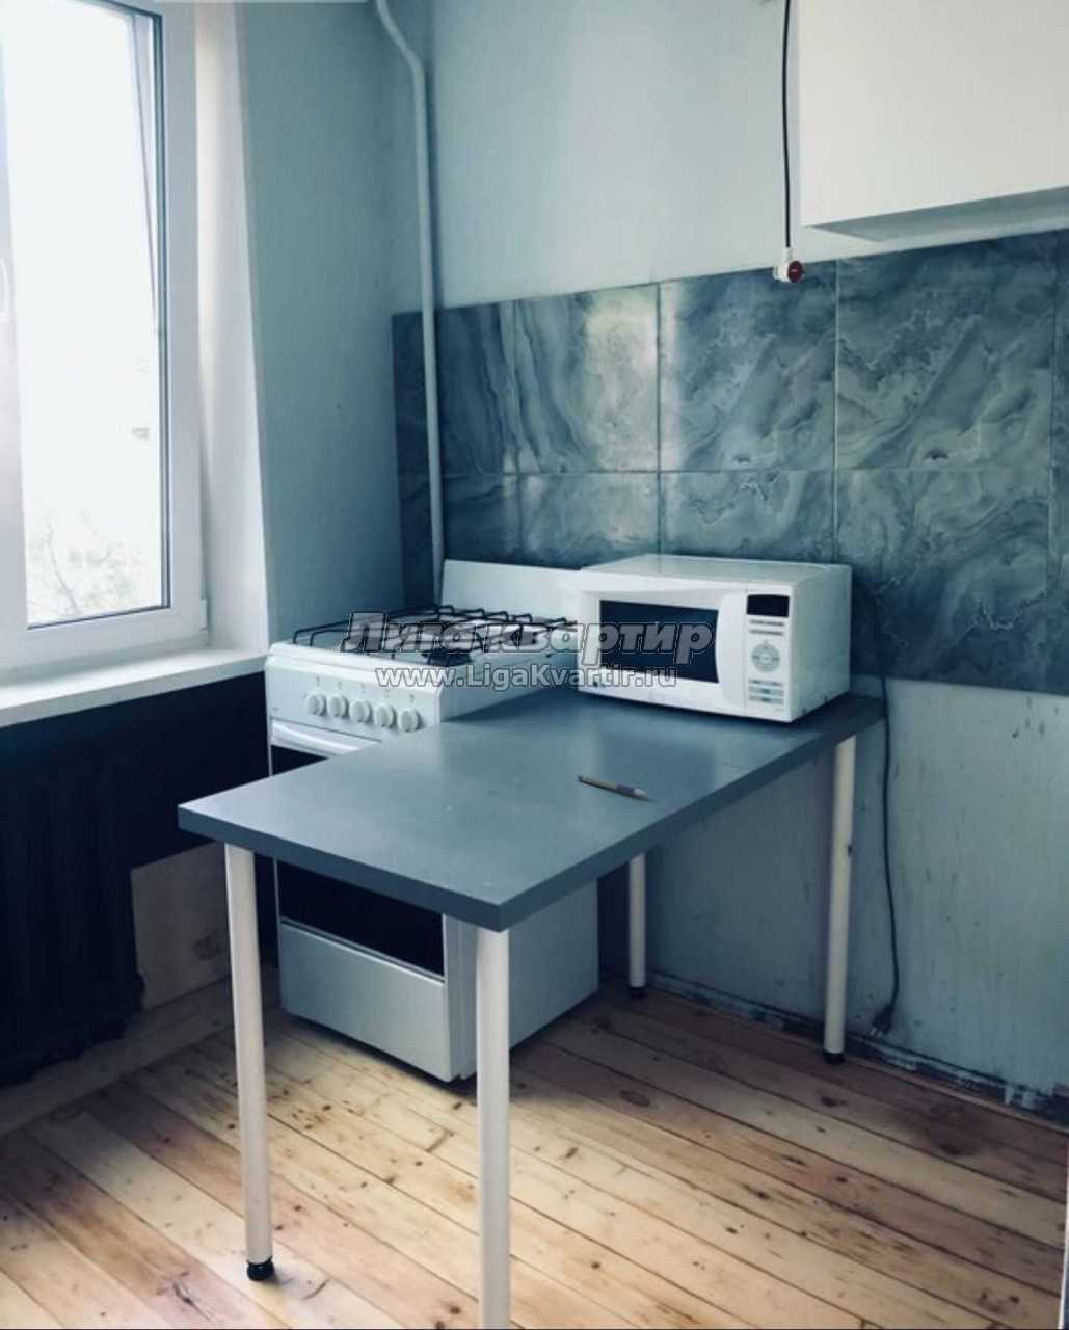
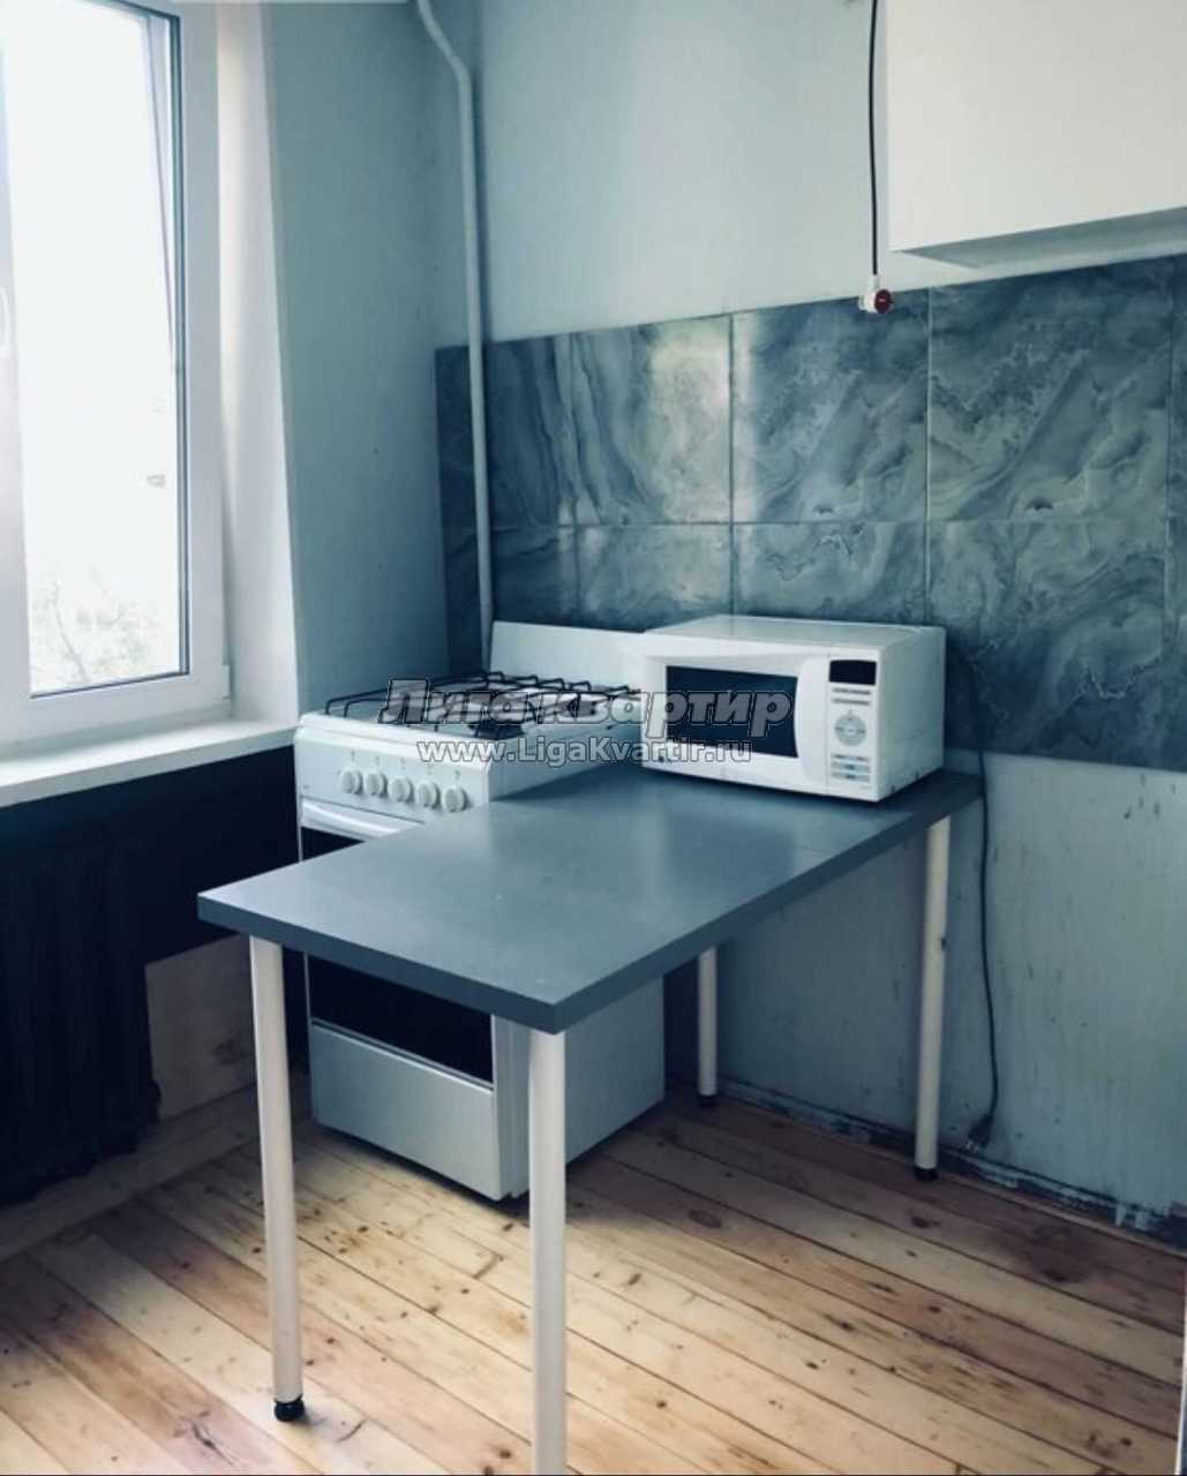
- pen (611, 784)
